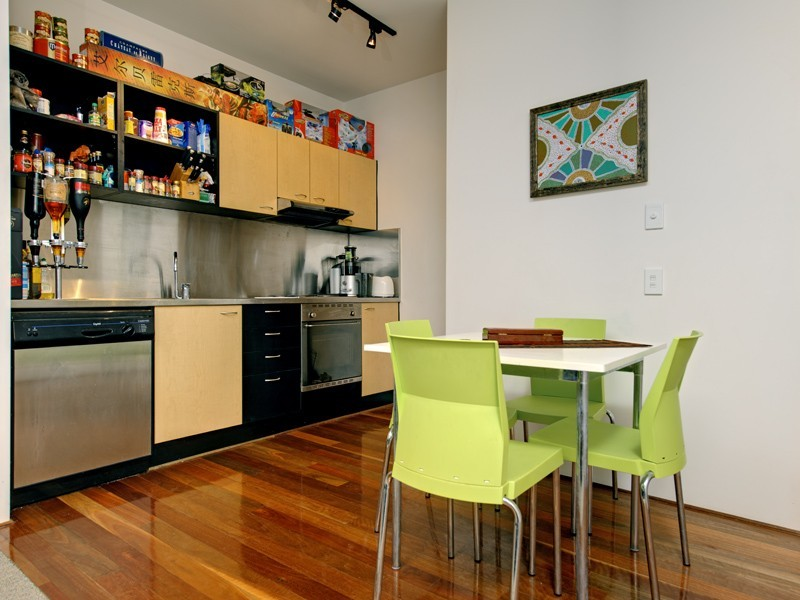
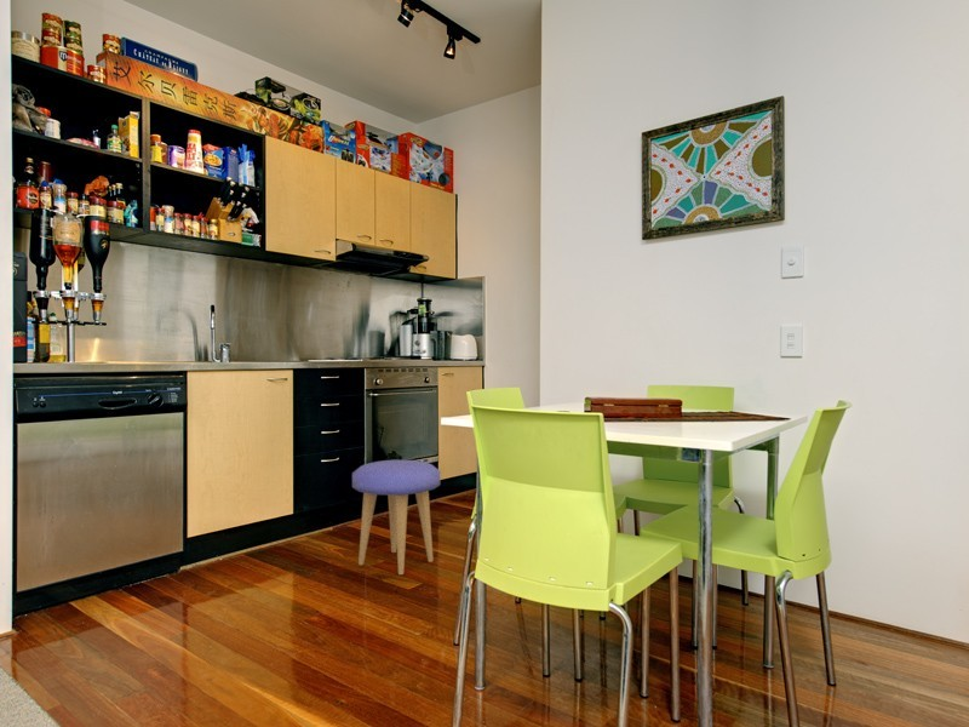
+ stool (396, 514)
